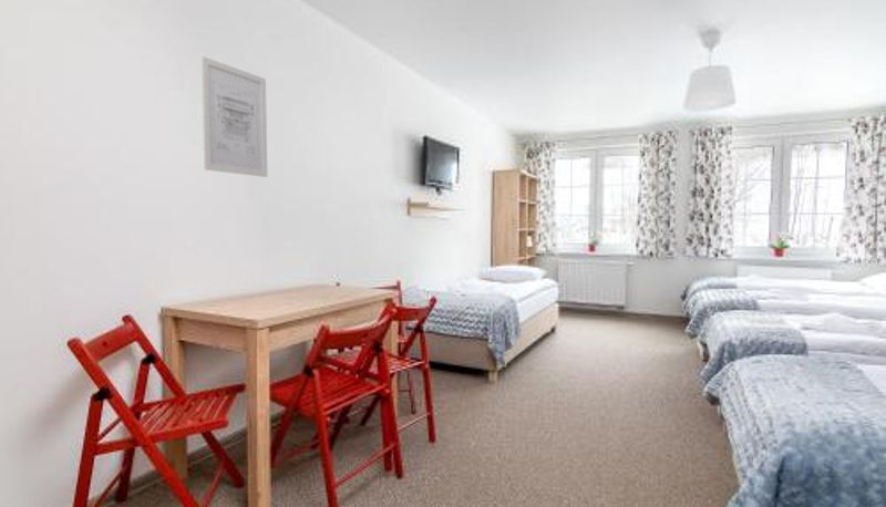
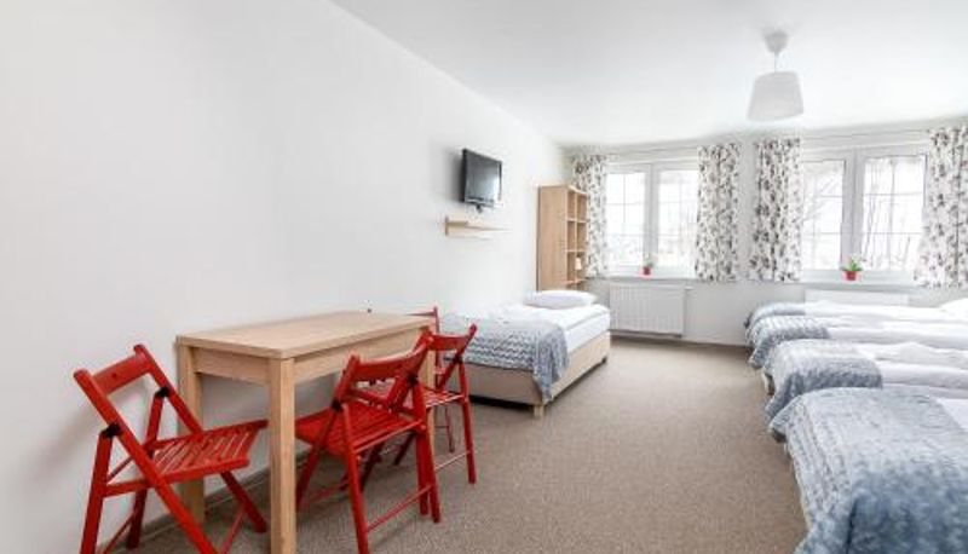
- wall art (236, 121)
